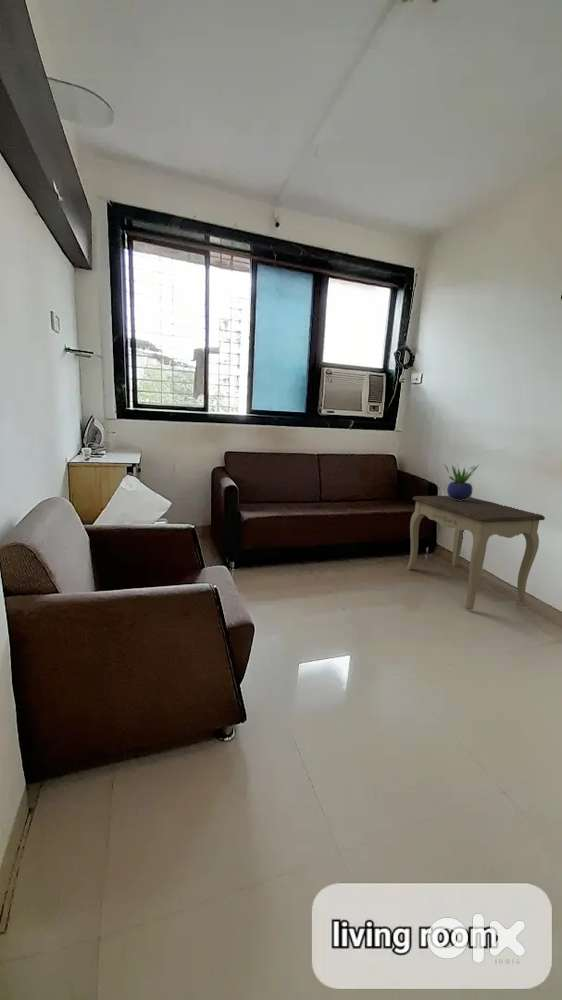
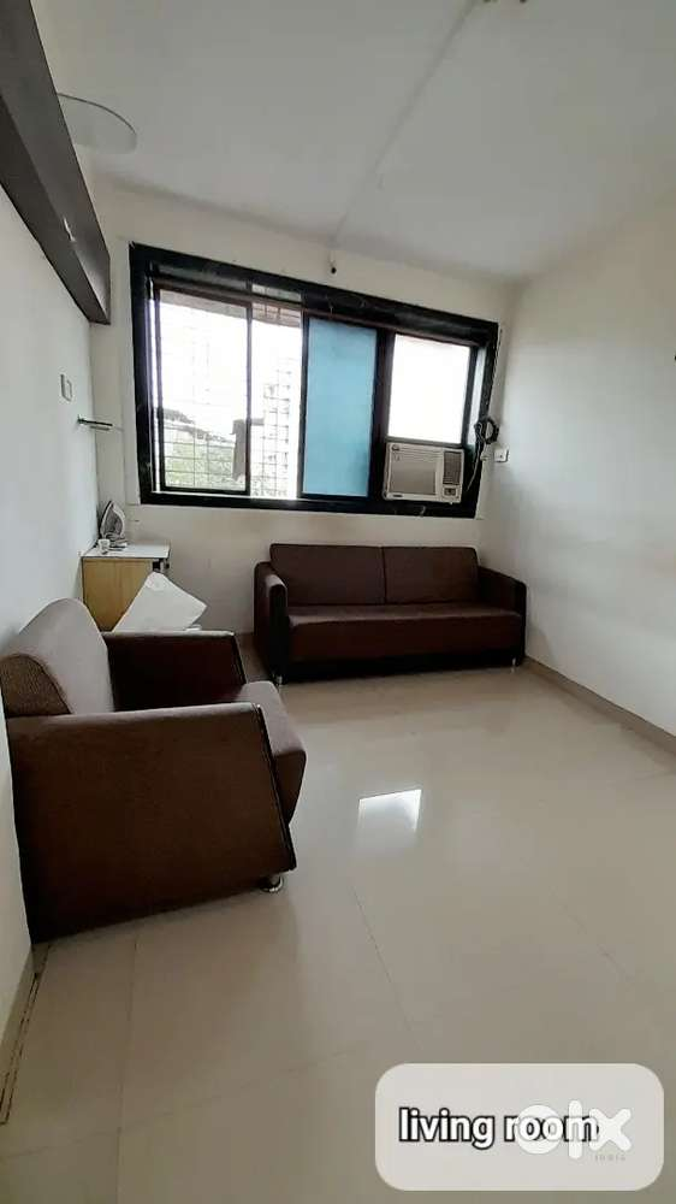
- potted plant (458, 480)
- side table (461, 545)
